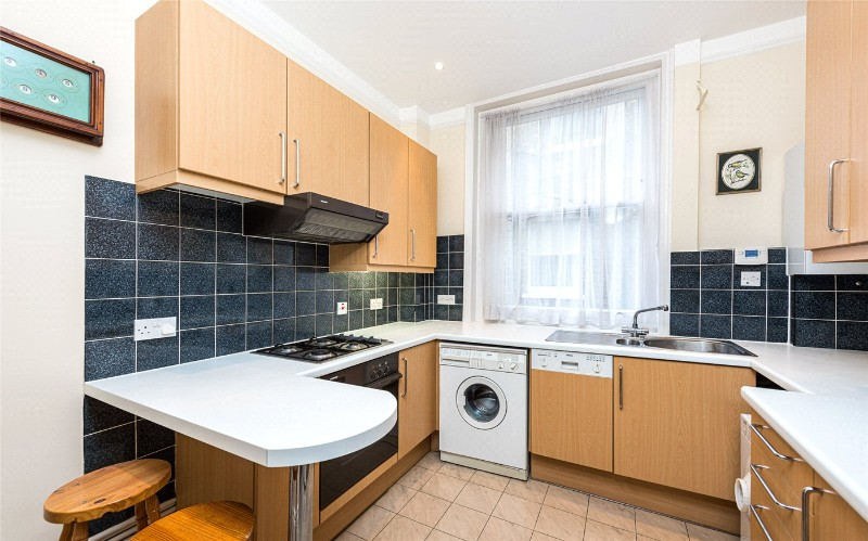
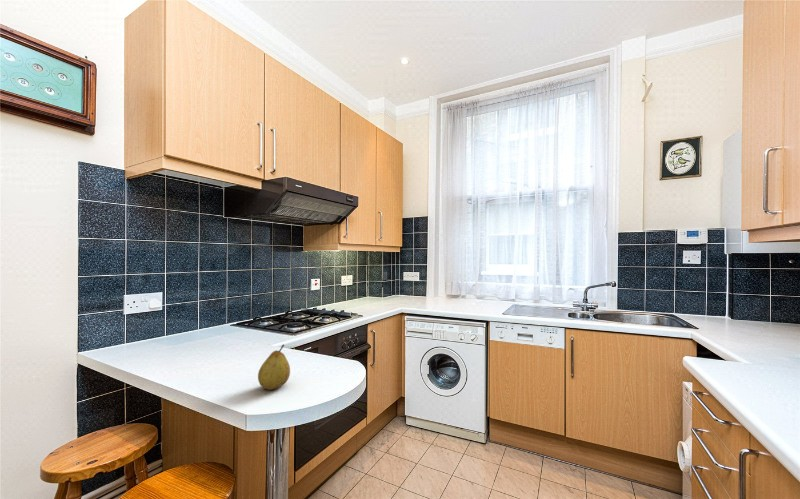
+ fruit (274, 366)
